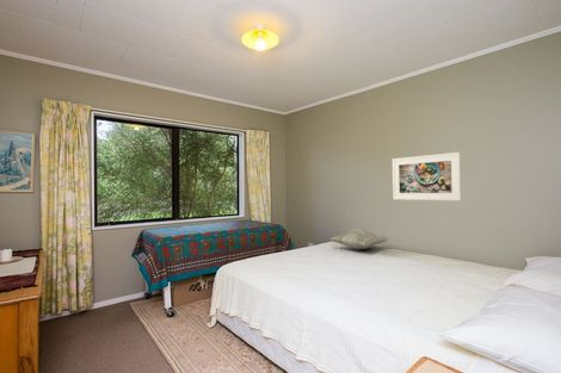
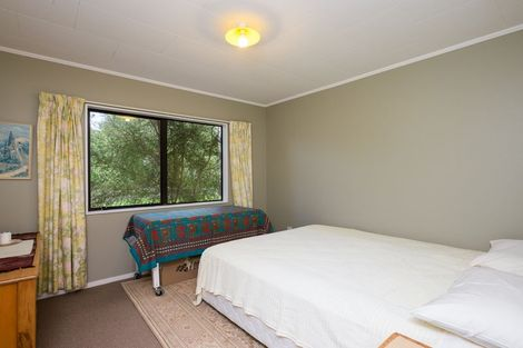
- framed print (424, 178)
- decorative pillow (359, 238)
